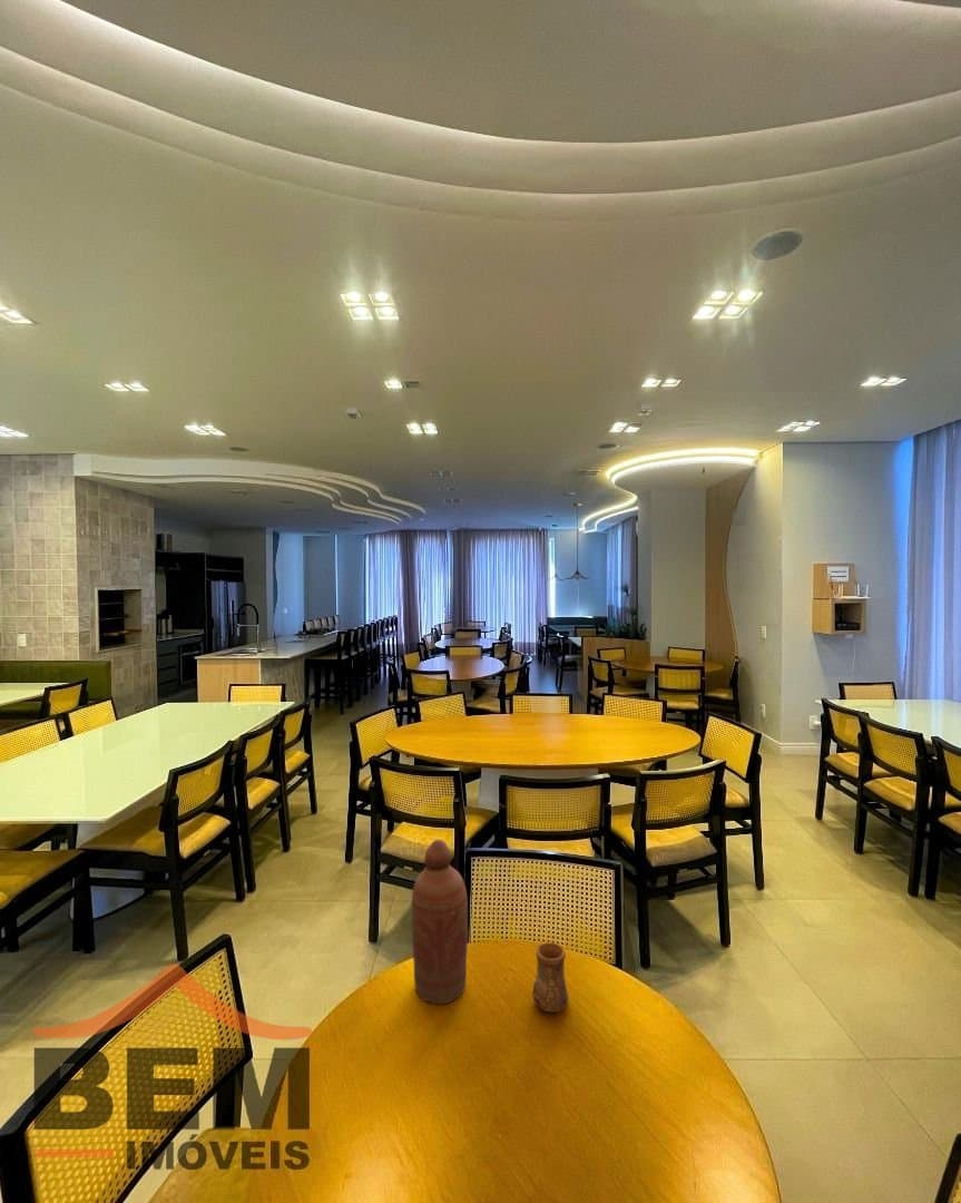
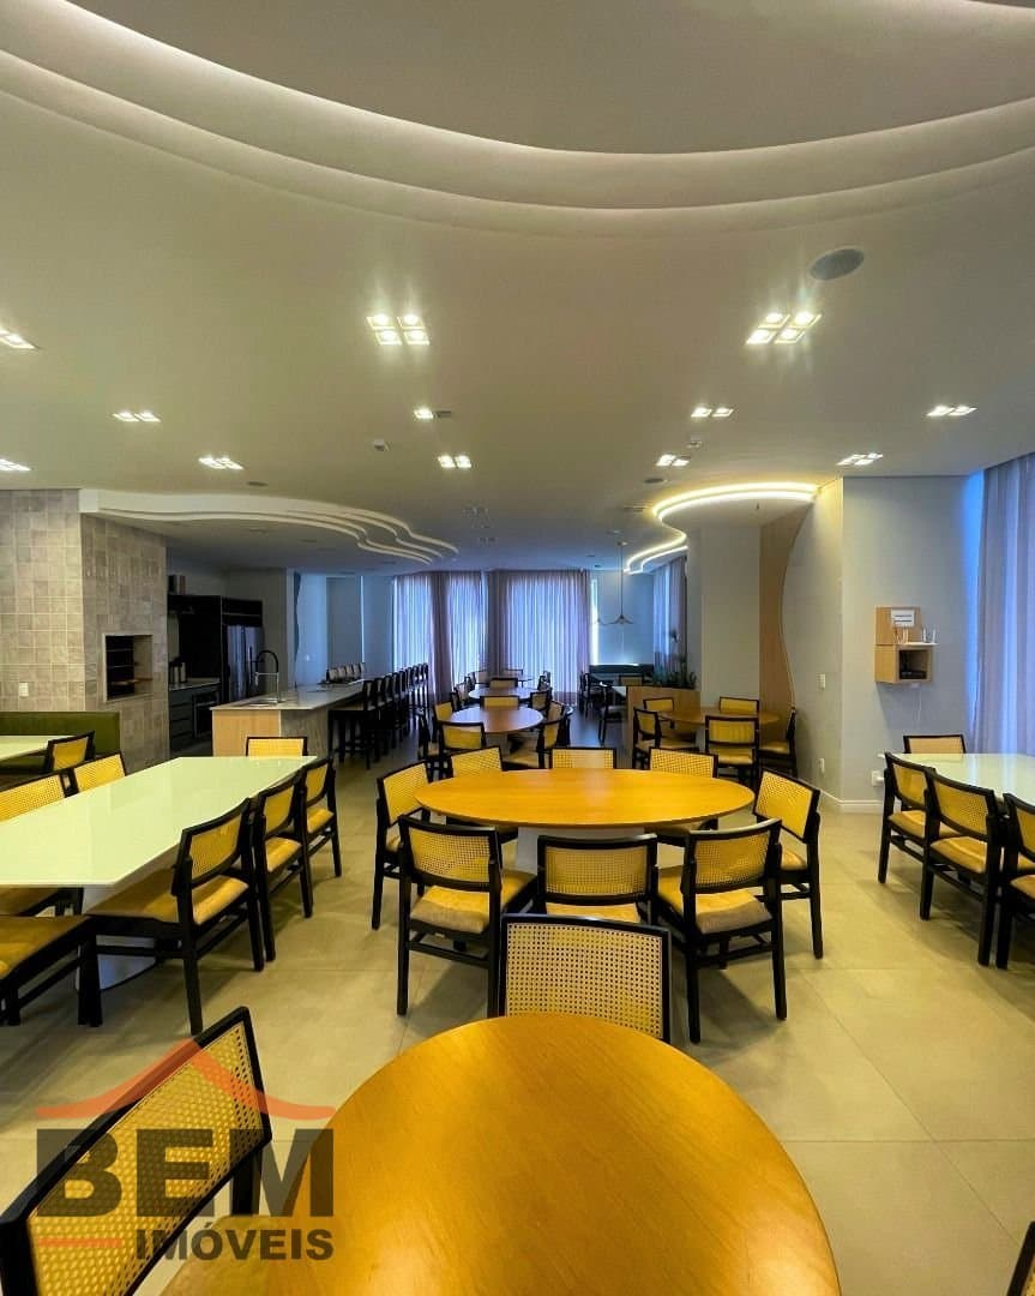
- cup (550, 976)
- bottle (439, 913)
